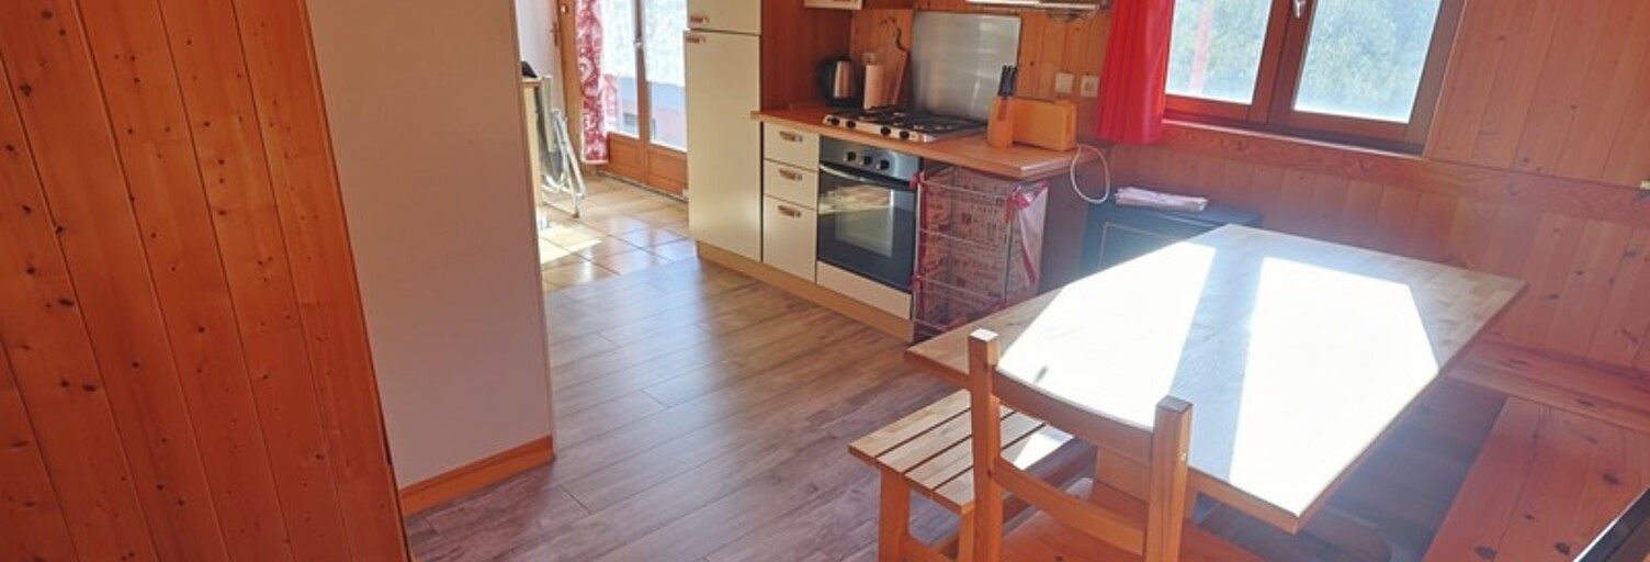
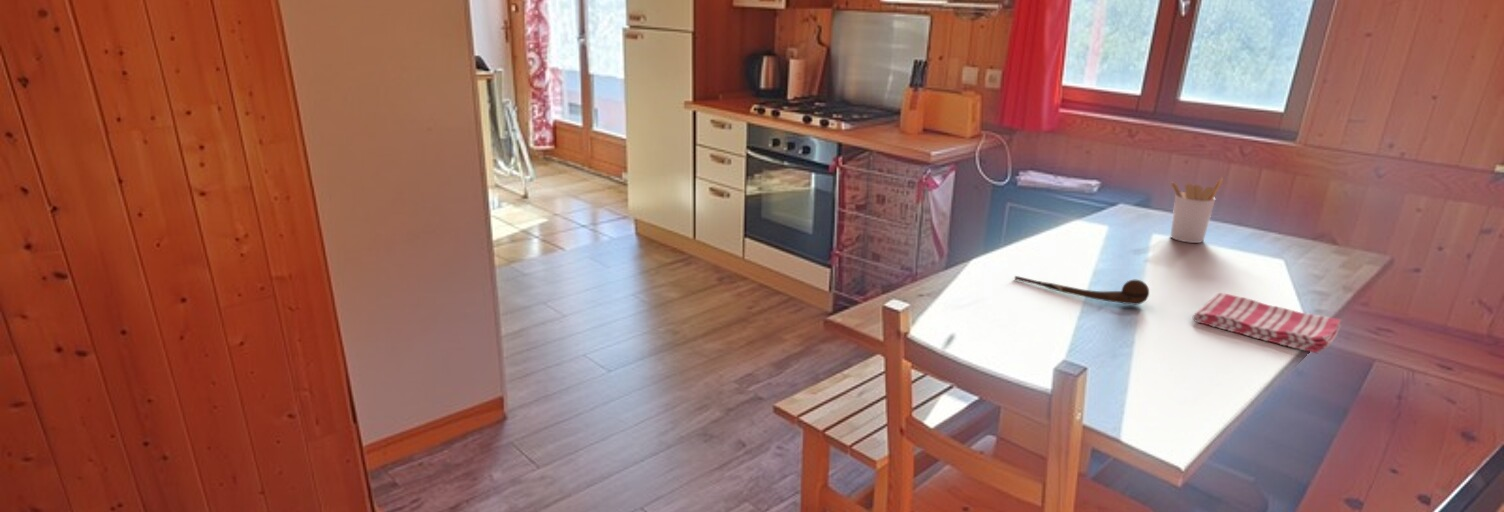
+ spoon (1077, 288)
+ utensil holder (1193, 209)
+ dish towel (1266, 318)
